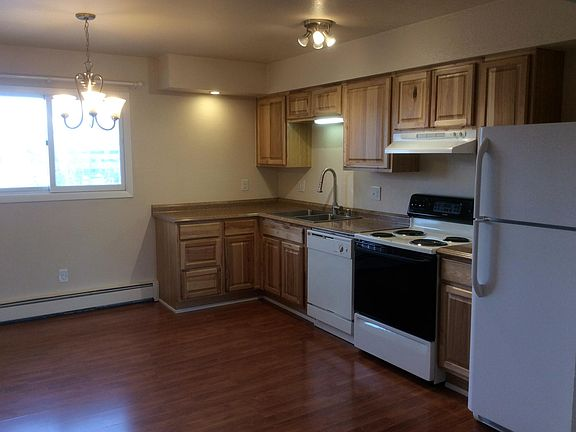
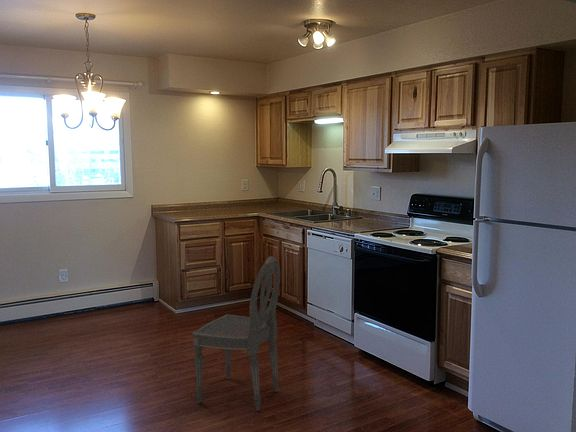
+ dining chair (239, 325)
